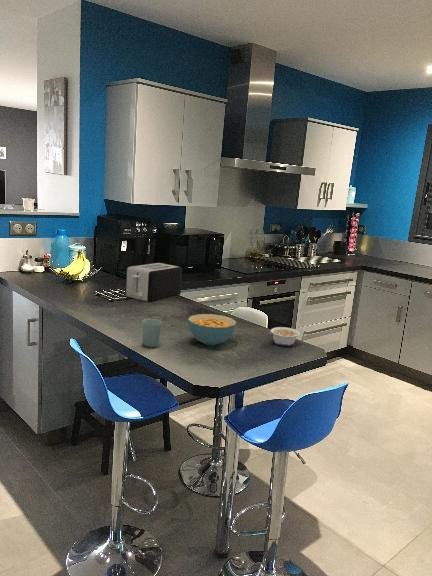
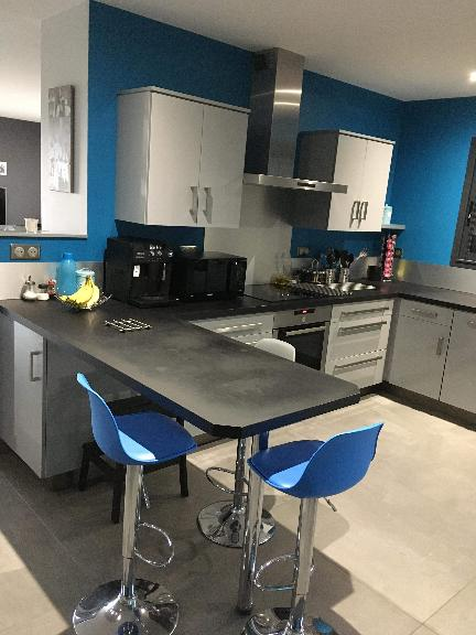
- toaster (154, 281)
- cup (151, 333)
- legume (284, 336)
- cereal bowl (211, 331)
